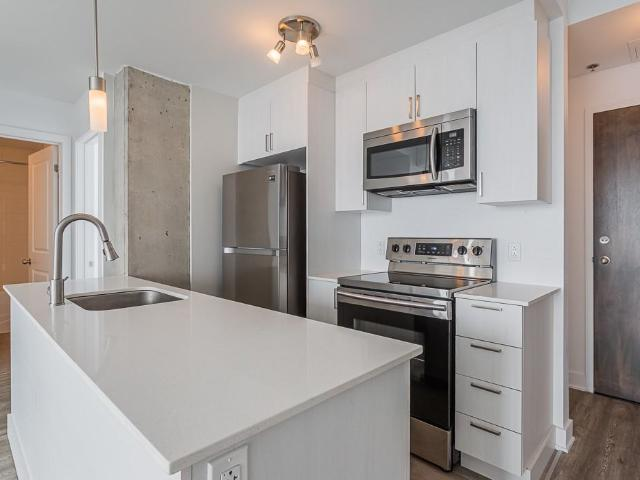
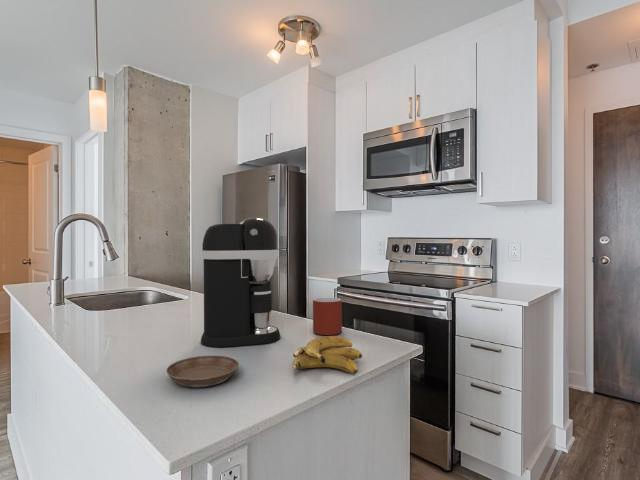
+ banana (327, 355)
+ mug (323, 314)
+ coffee maker (241, 278)
+ saucer (203, 372)
